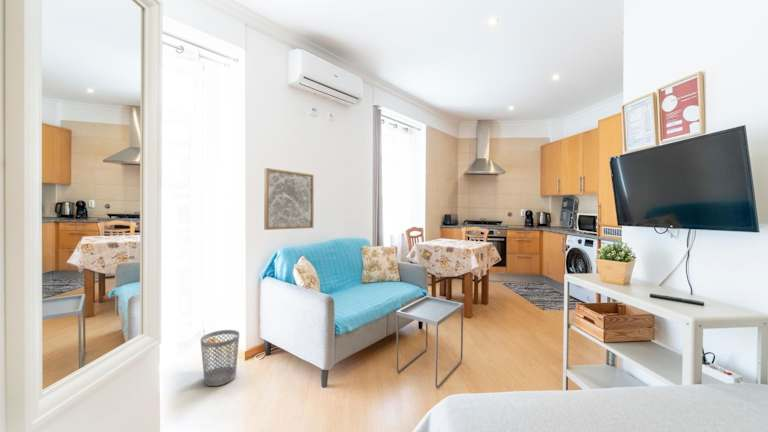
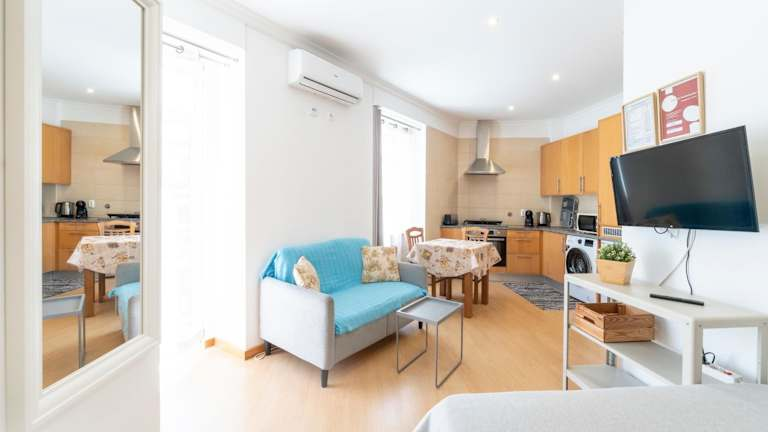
- wastebasket (220, 357)
- wall art (290, 200)
